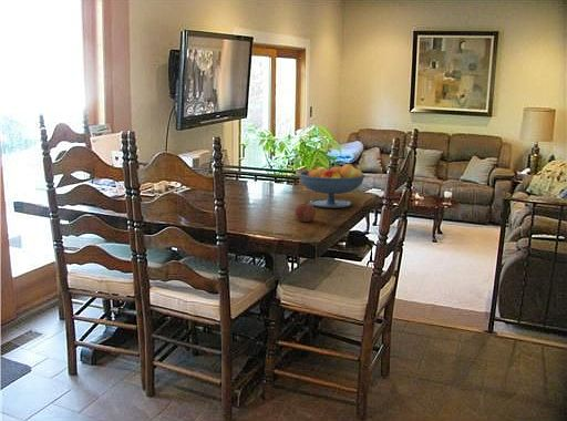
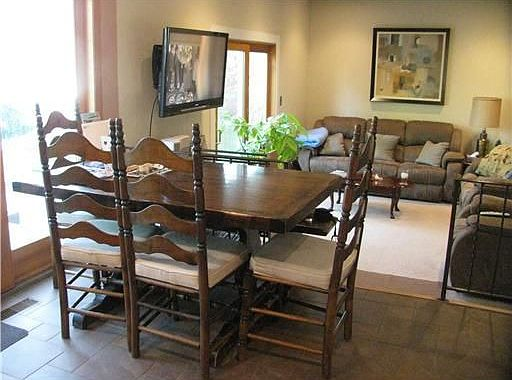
- apple (305, 212)
- fruit bowl (331, 183)
